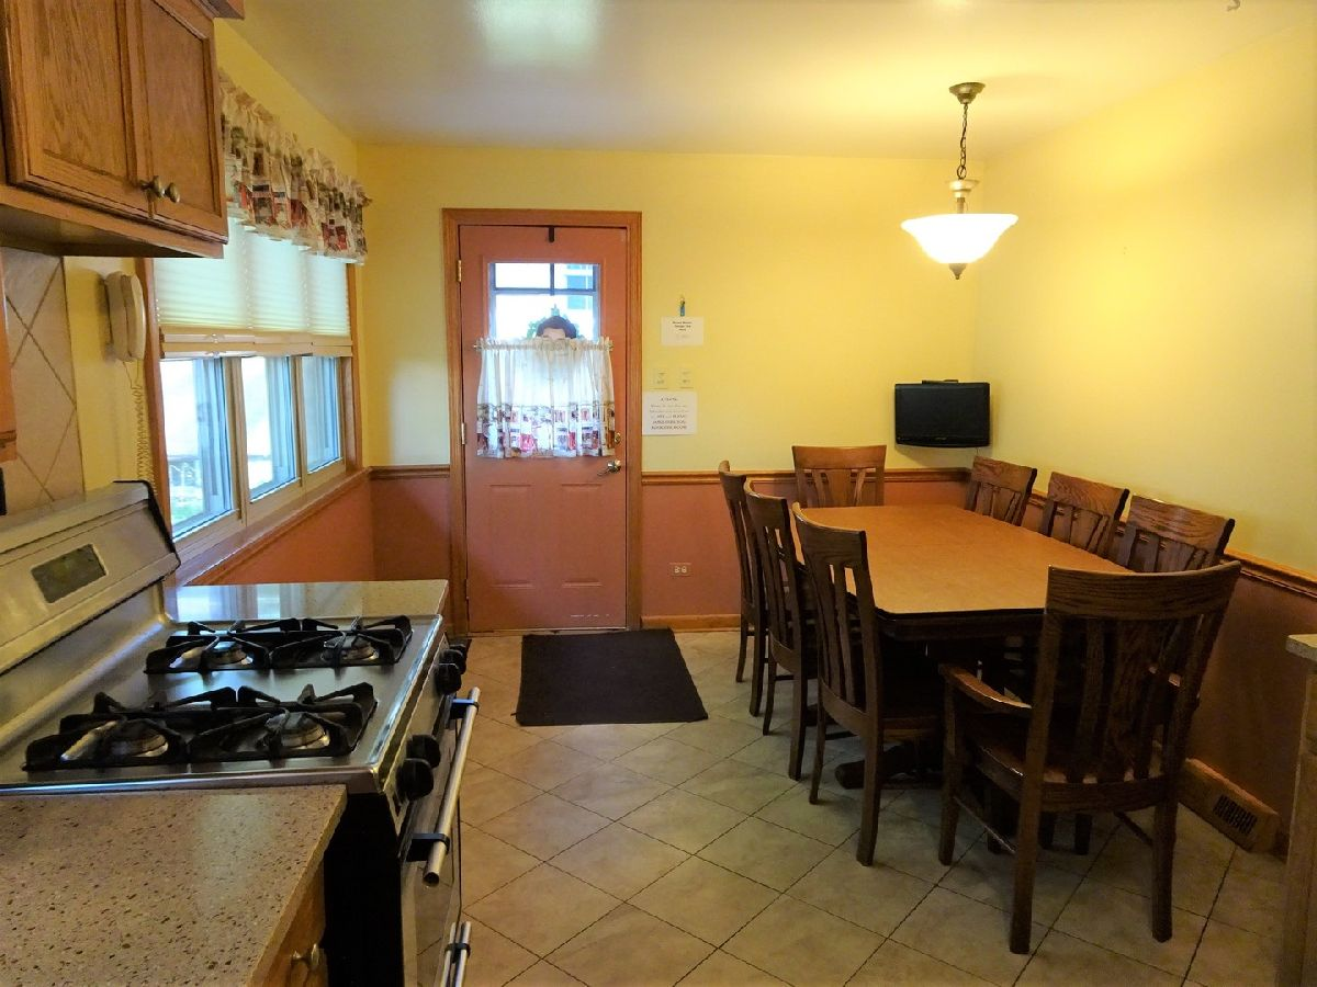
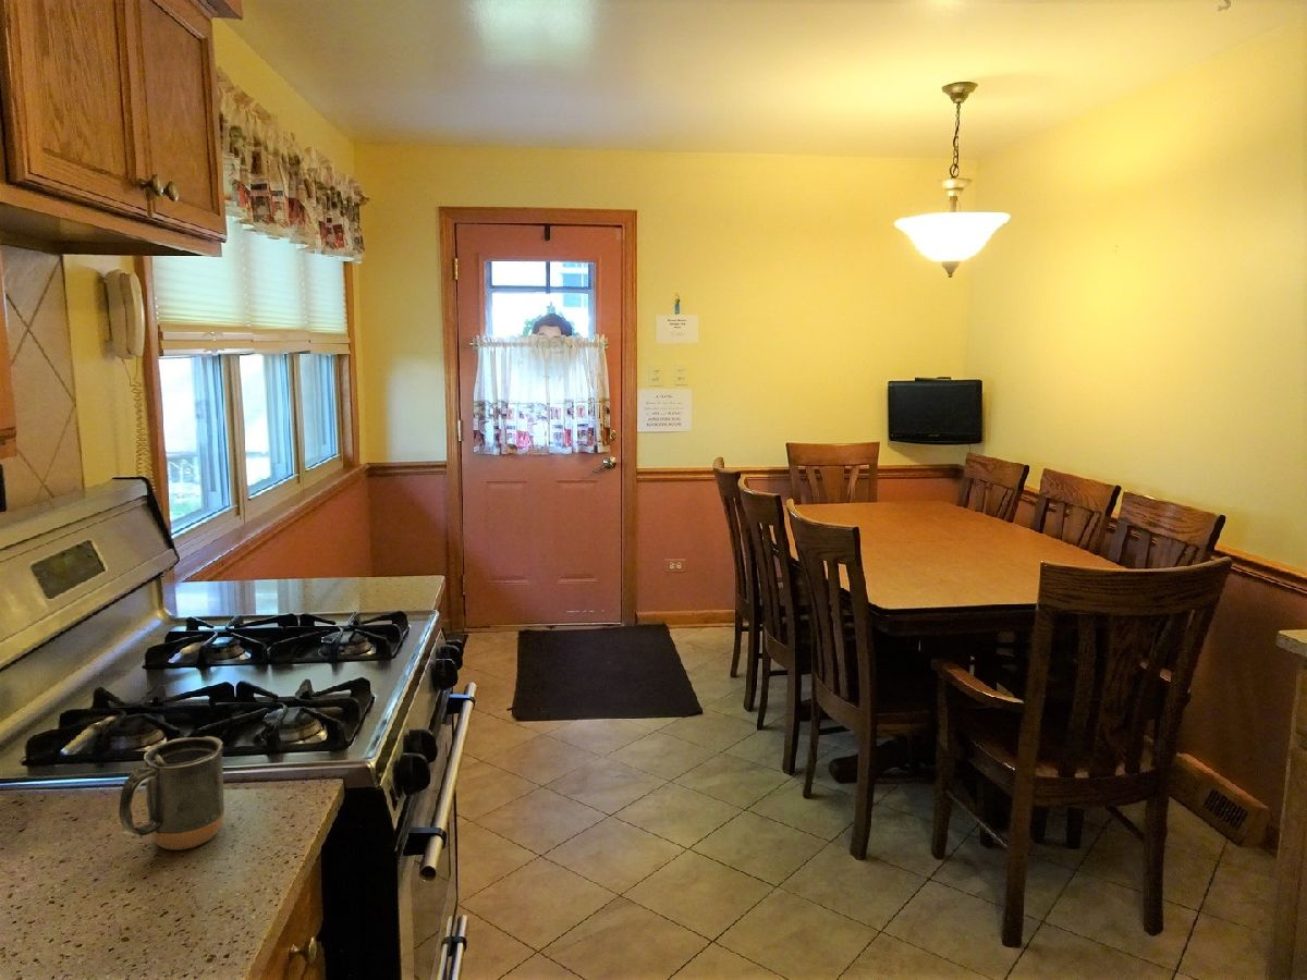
+ mug (171, 793)
